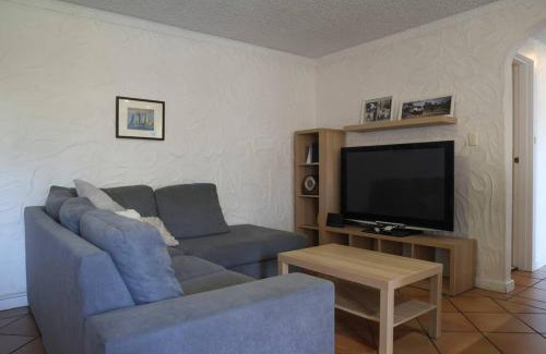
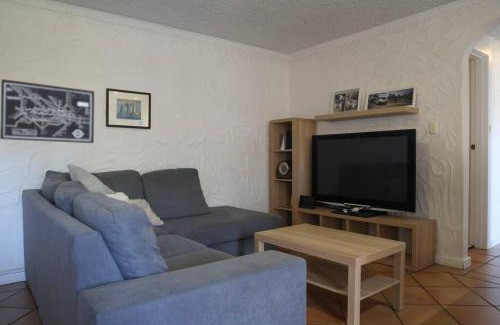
+ wall art (50, 113)
